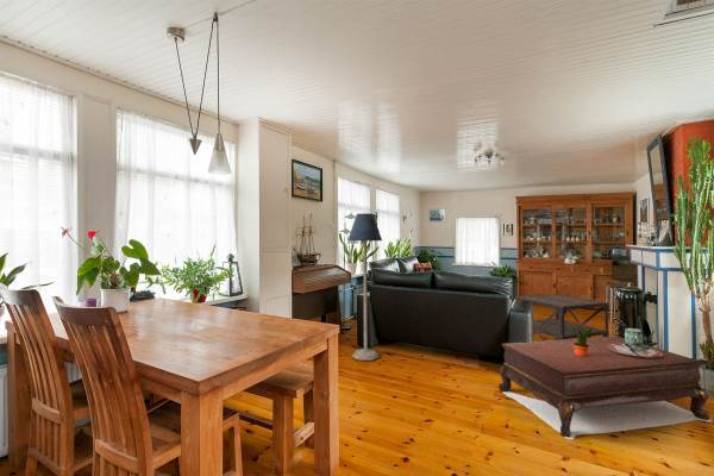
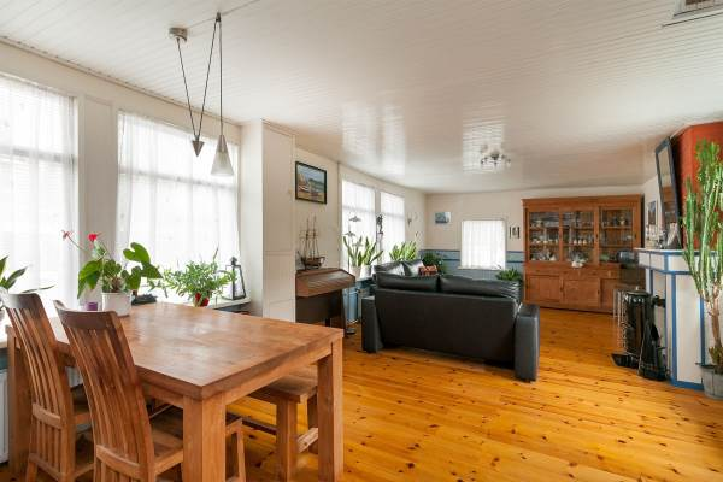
- coffee table (597, 377)
- side table (559, 327)
- potted plant (583, 339)
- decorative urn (633, 339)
- floor lamp (365, 284)
